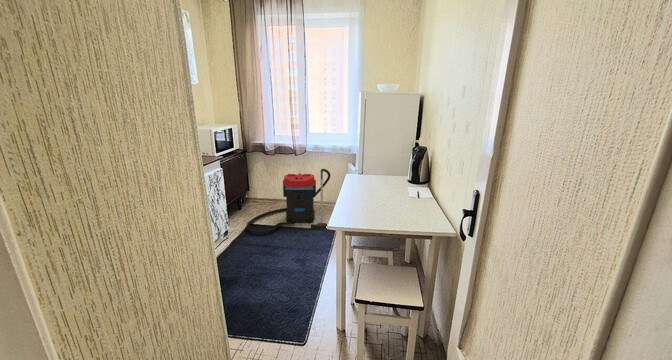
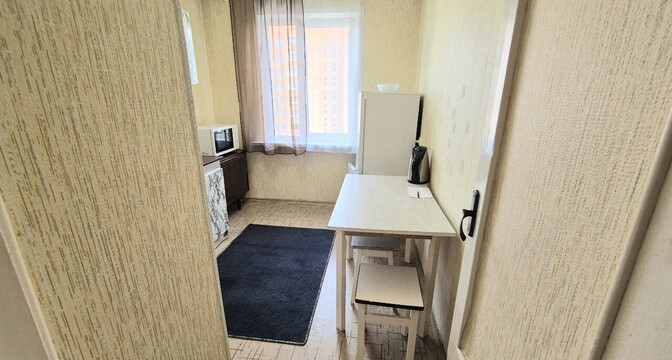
- vacuum cleaner (293, 196)
